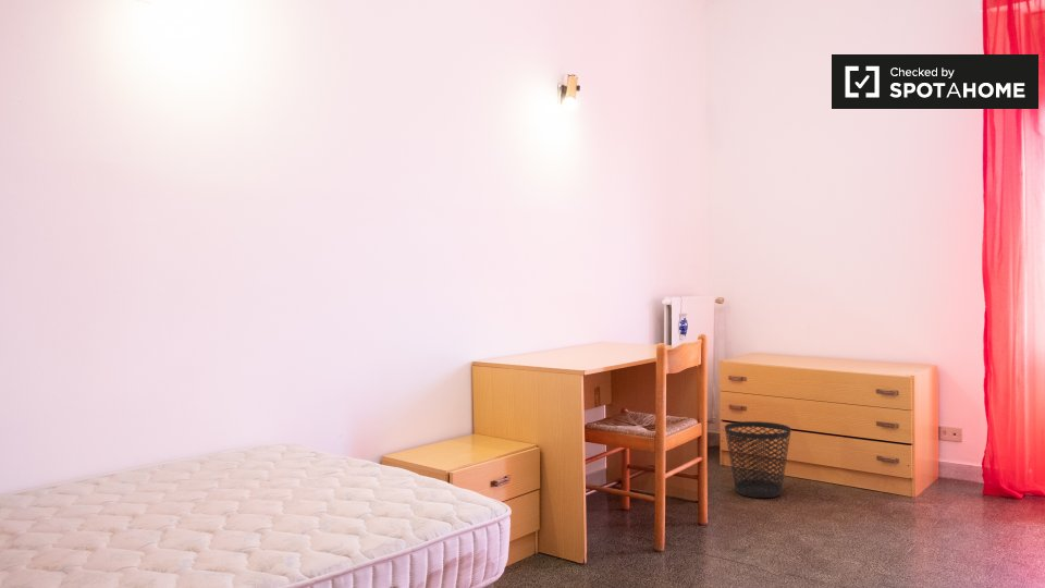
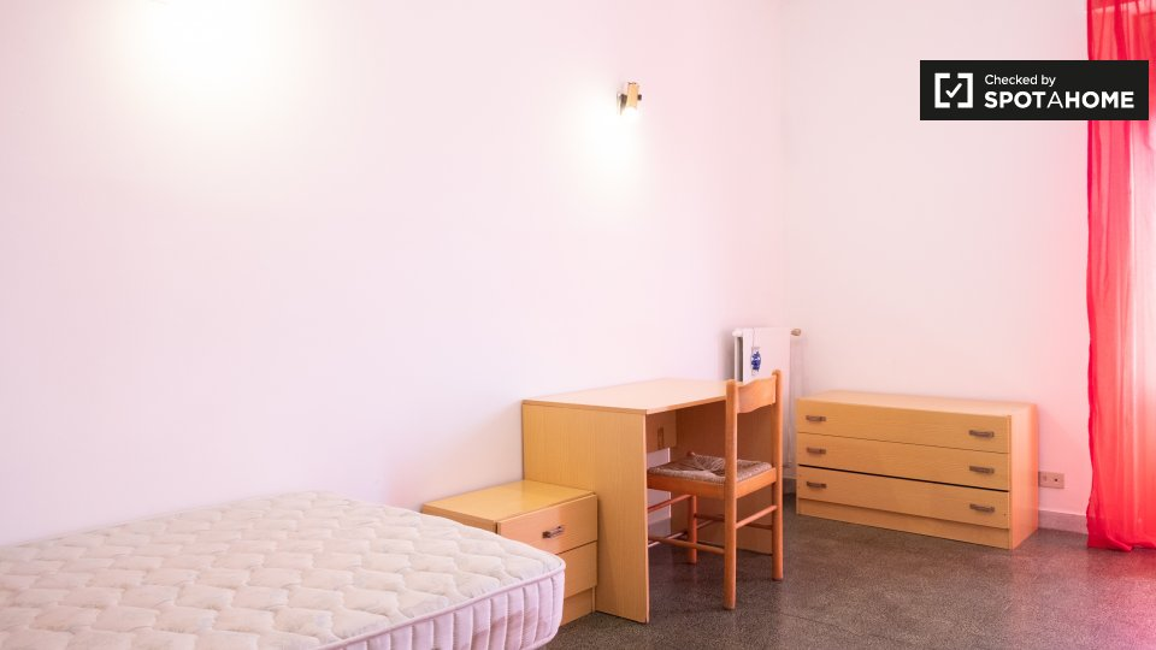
- wastebasket (758, 460)
